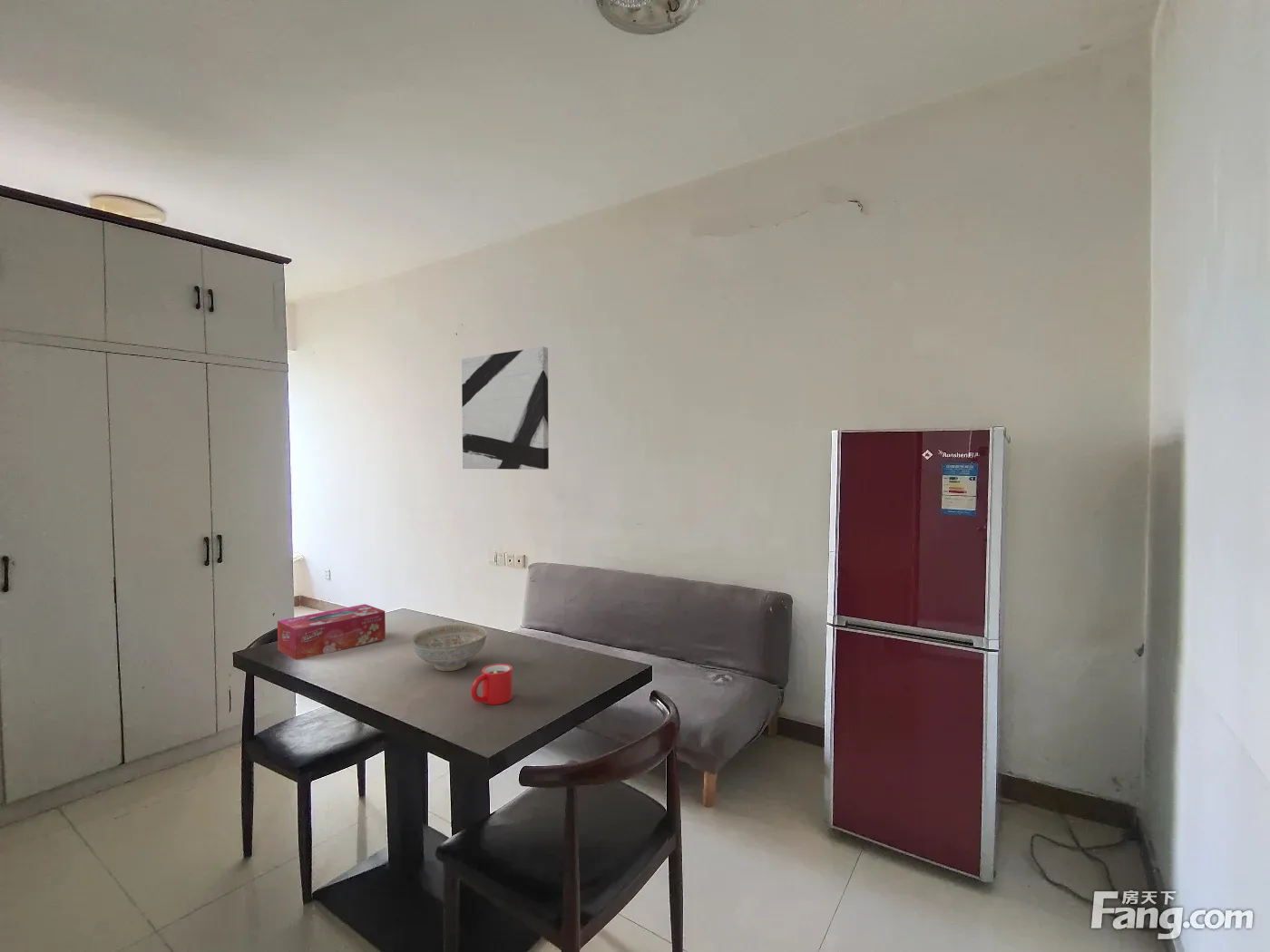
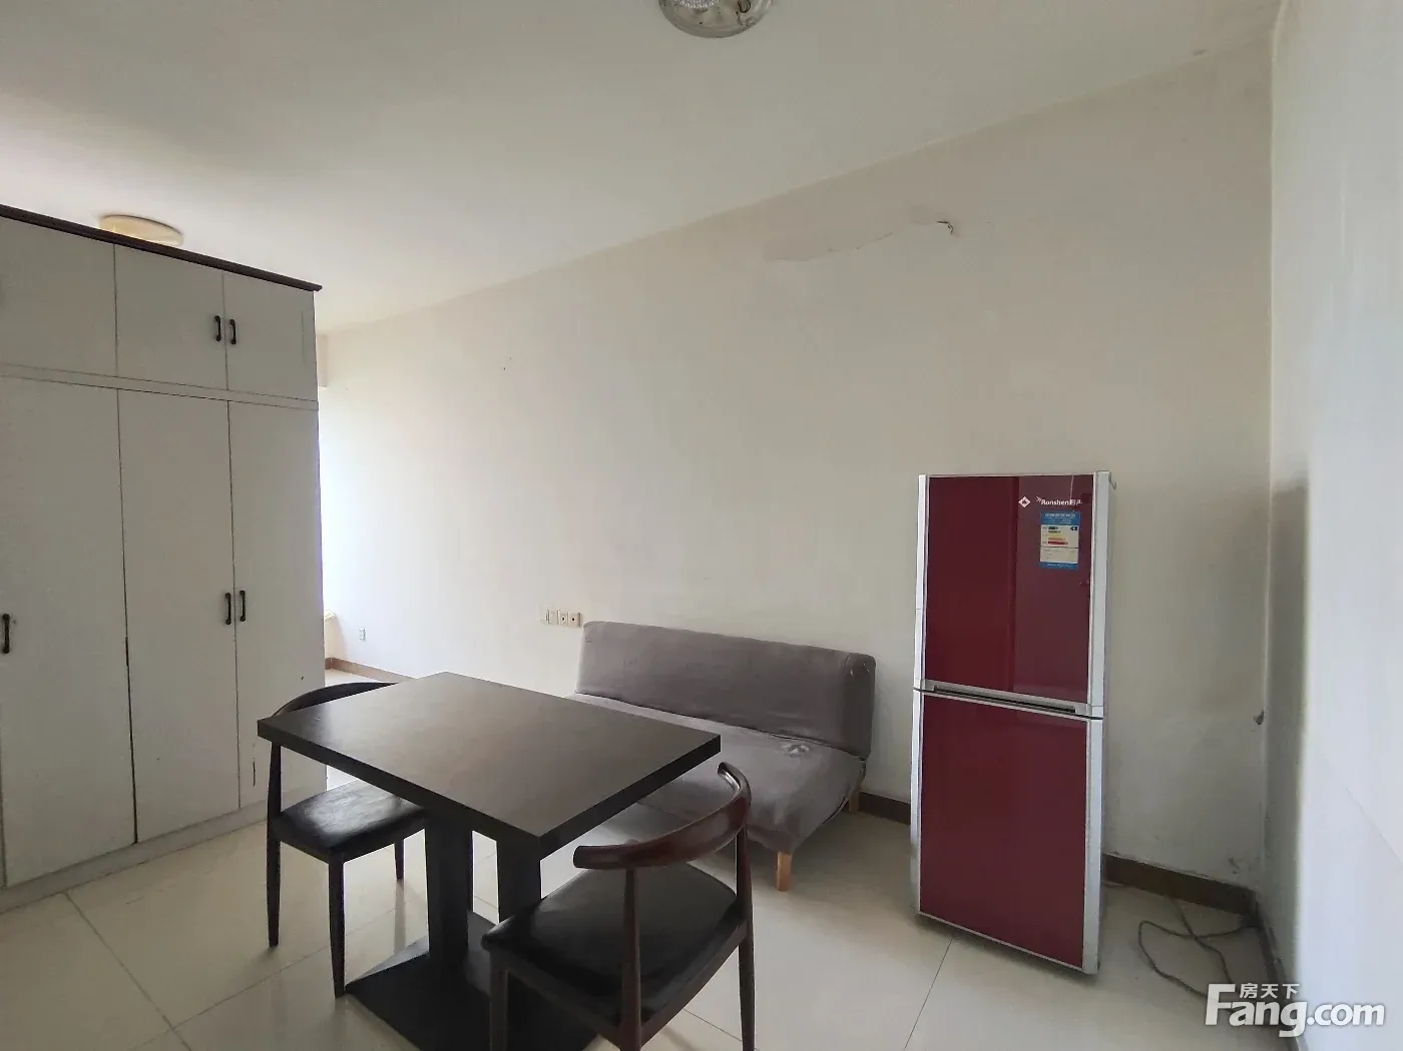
- tissue box (333, 630)
- mug (491, 685)
- wall art (503, 411)
- decorative bowl (450, 649)
